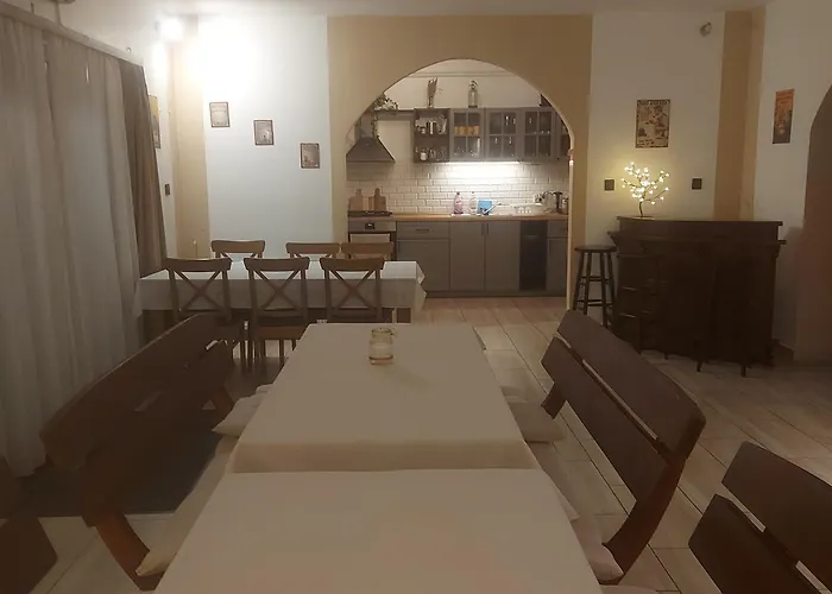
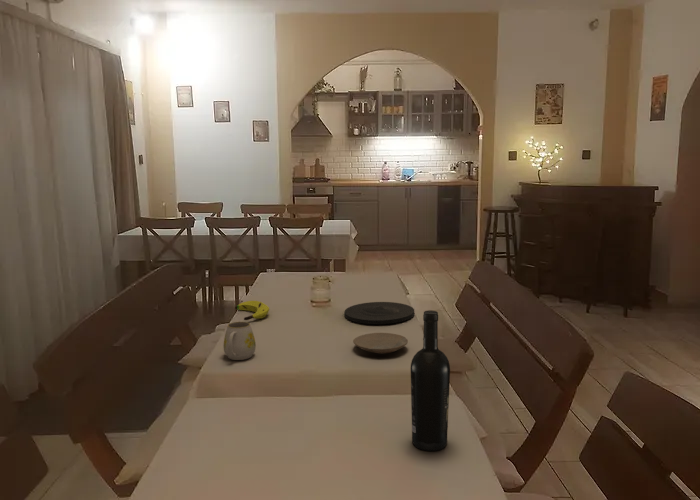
+ wine bottle (430, 378)
+ plate (379, 309)
+ mug (237, 341)
+ plate (380, 344)
+ banana (248, 309)
